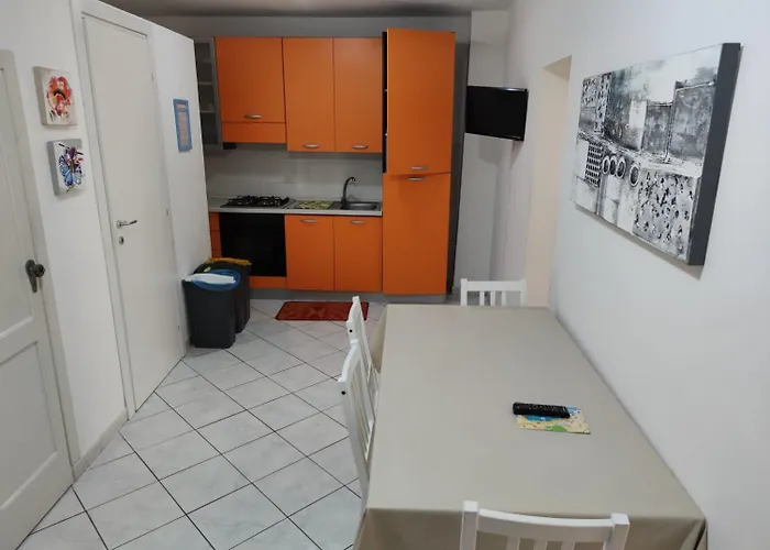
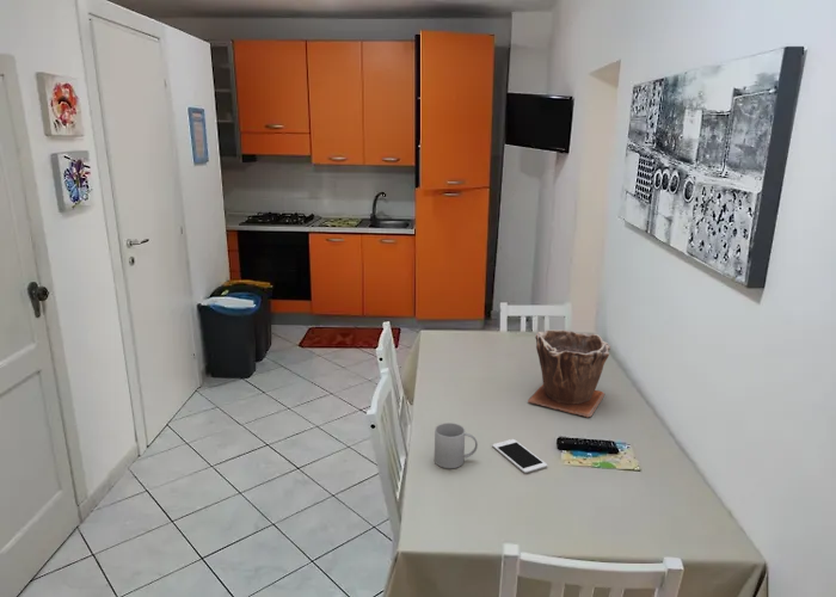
+ plant pot (568, 368)
+ cell phone (518, 455)
+ mug (455, 444)
